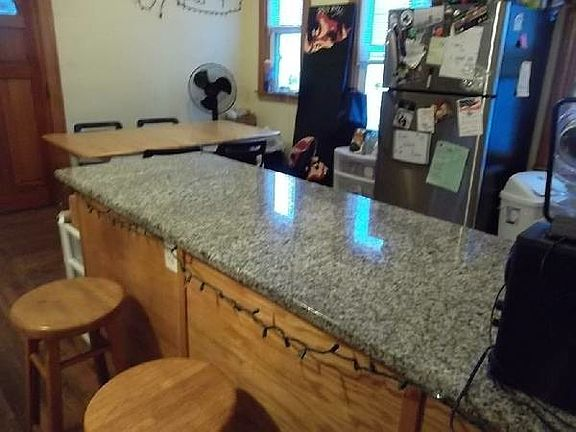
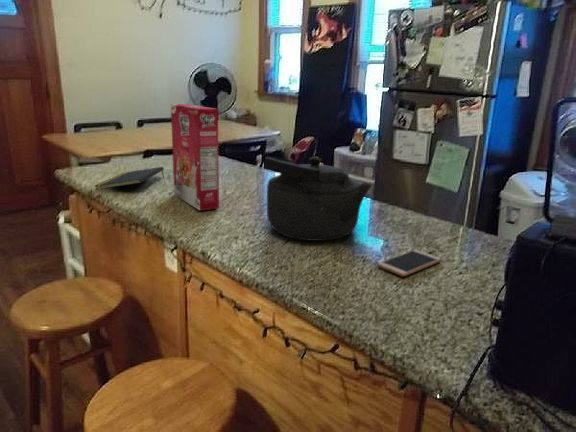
+ cereal box (194, 155)
+ notepad (131, 177)
+ kettle (314, 194)
+ smartphone (409, 262)
